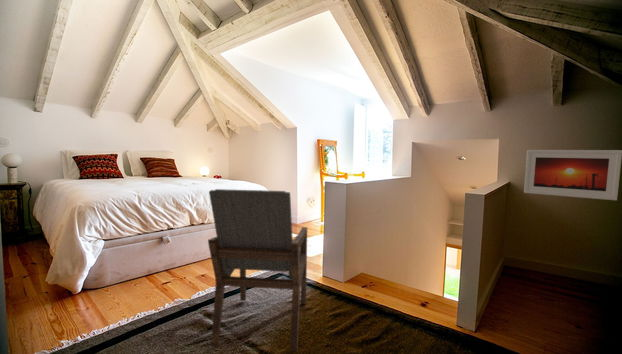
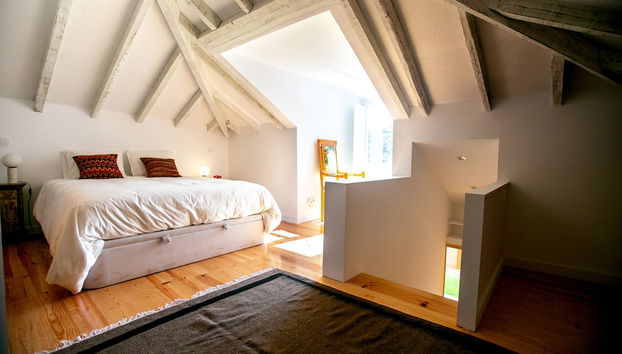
- armchair (263, 256)
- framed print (568, 173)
